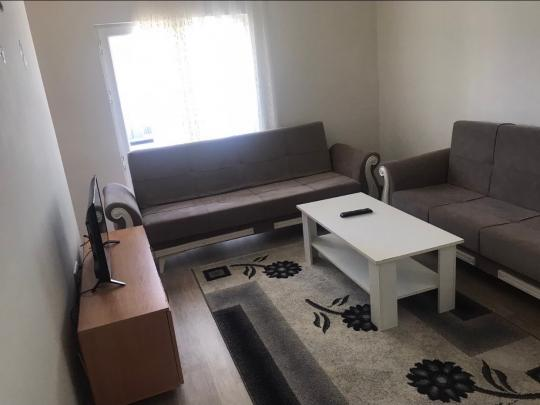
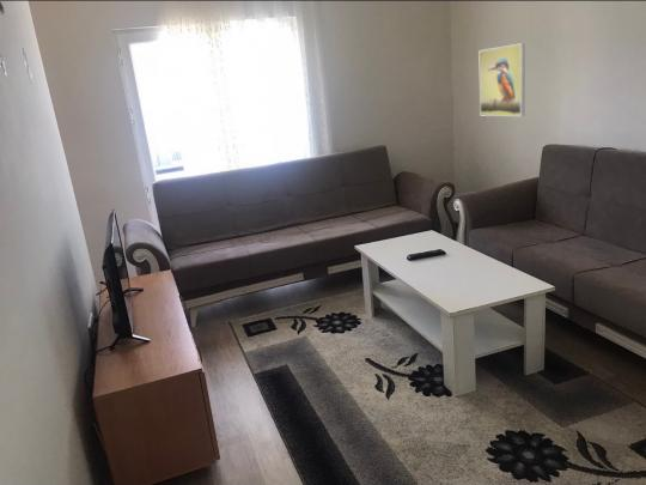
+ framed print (500, 81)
